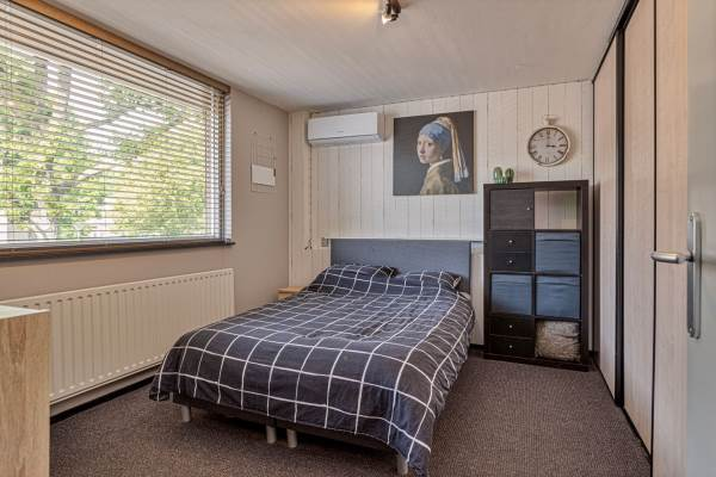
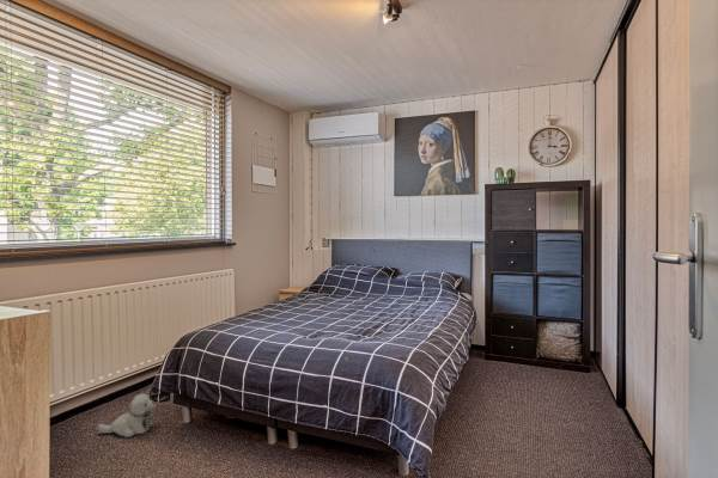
+ plush toy (128, 412)
